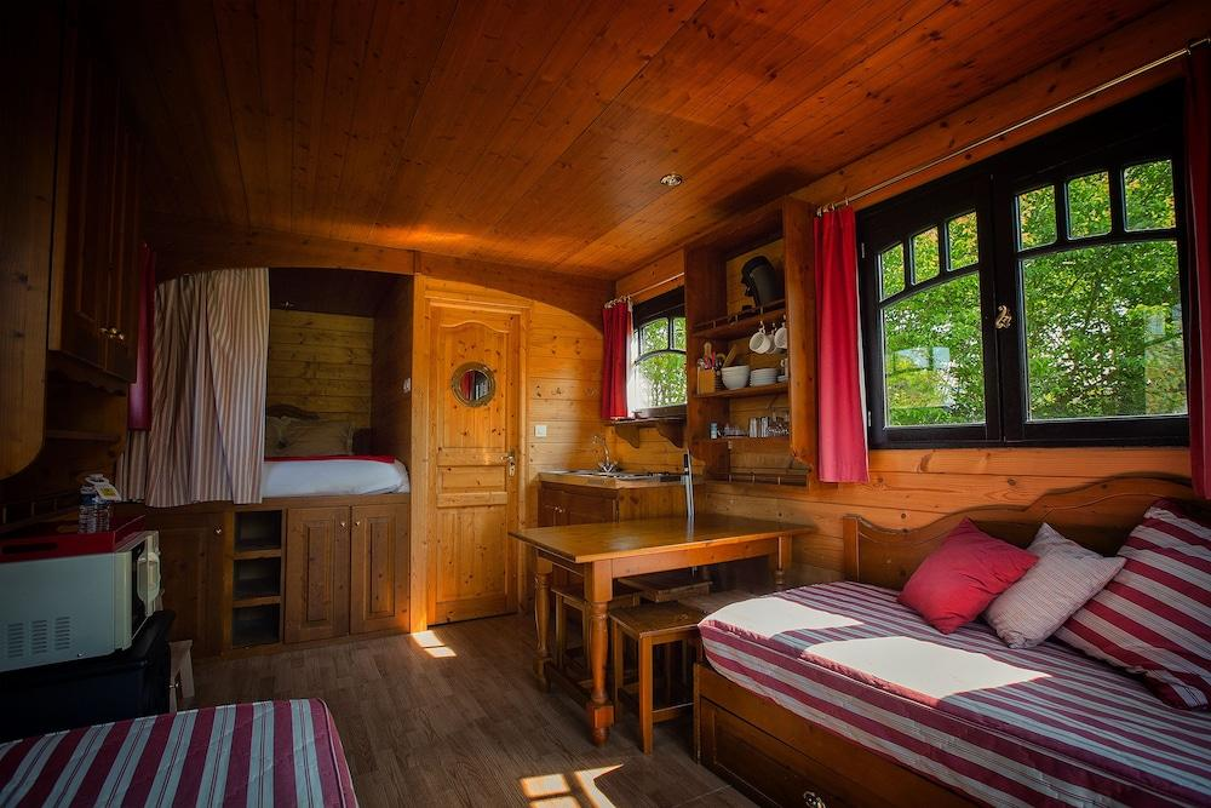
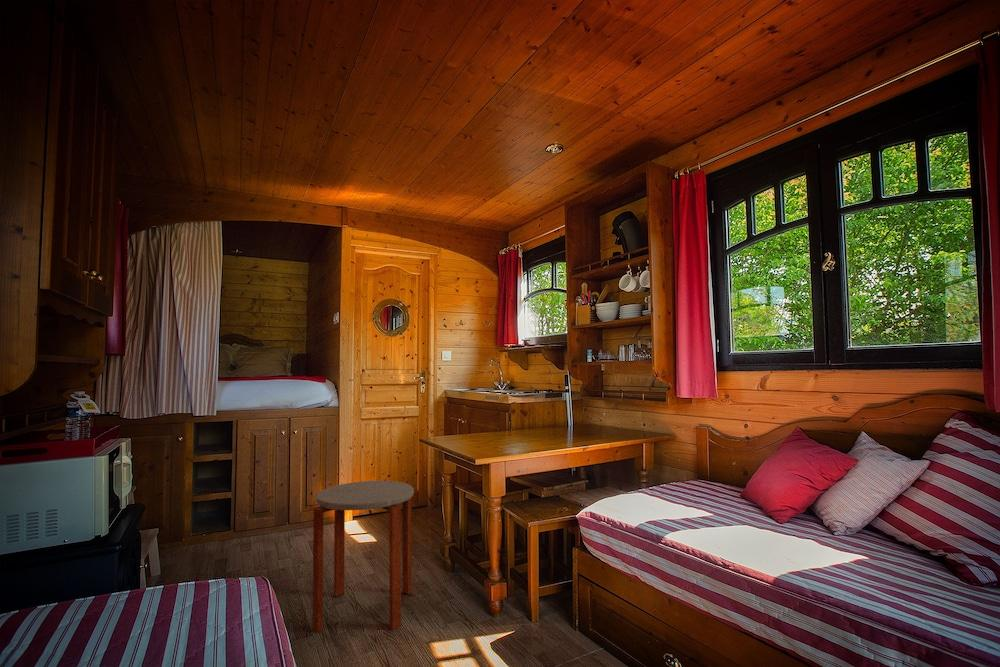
+ side table (344, 548)
